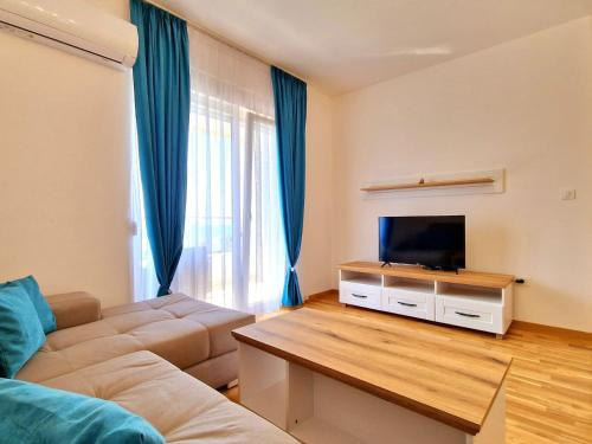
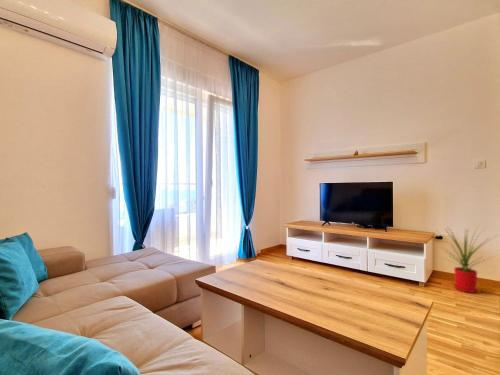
+ house plant (465, 257)
